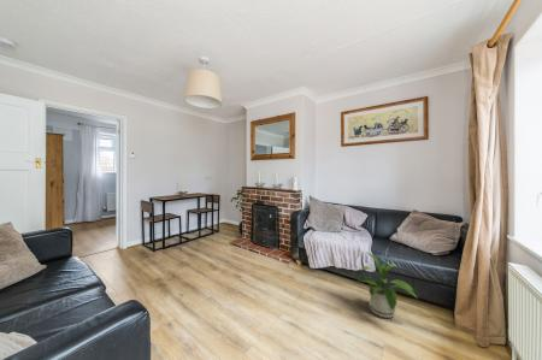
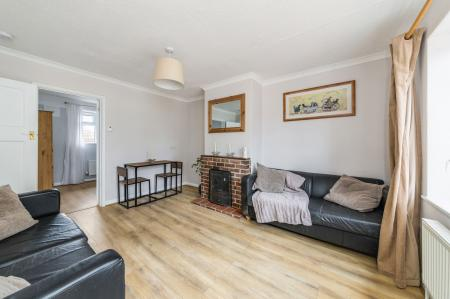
- house plant (383, 288)
